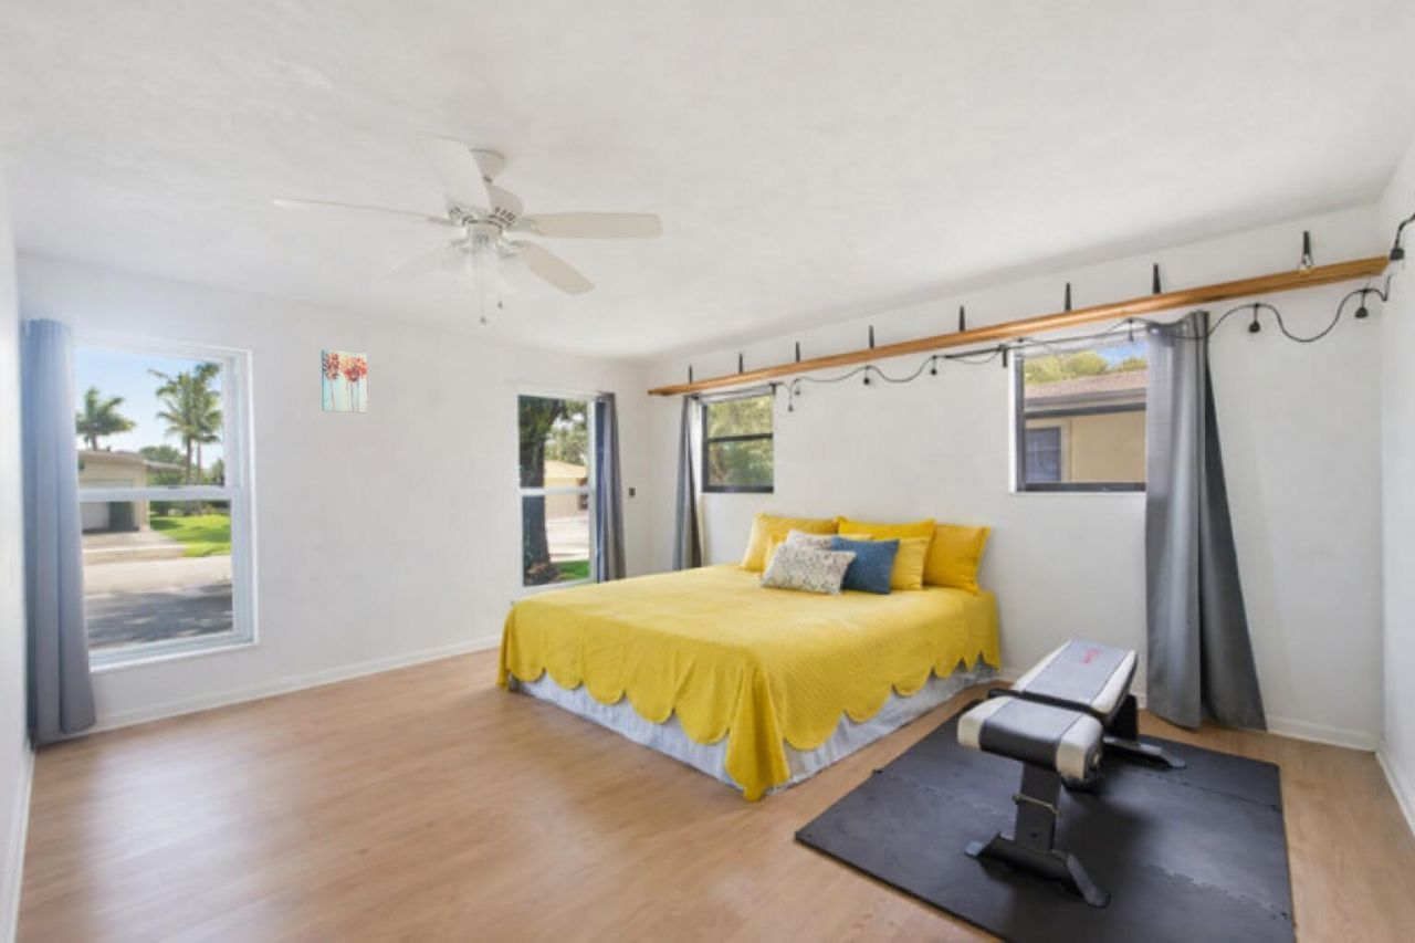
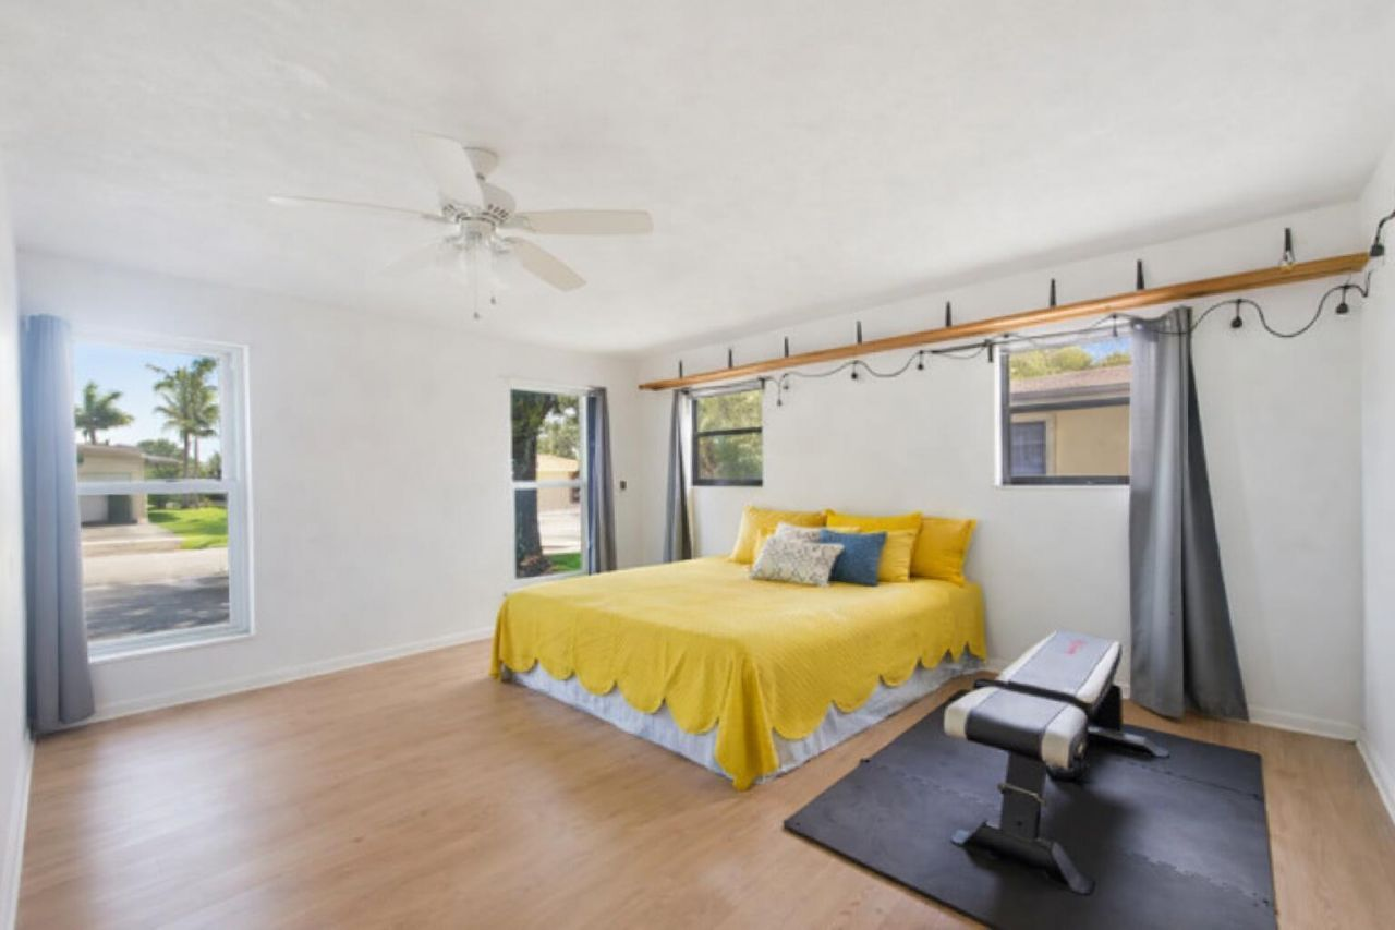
- wall art (345, 381)
